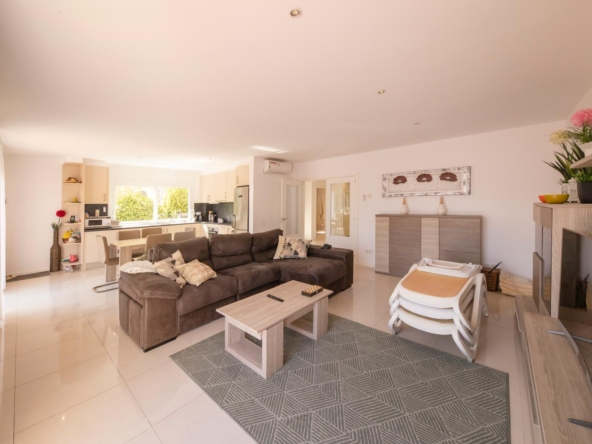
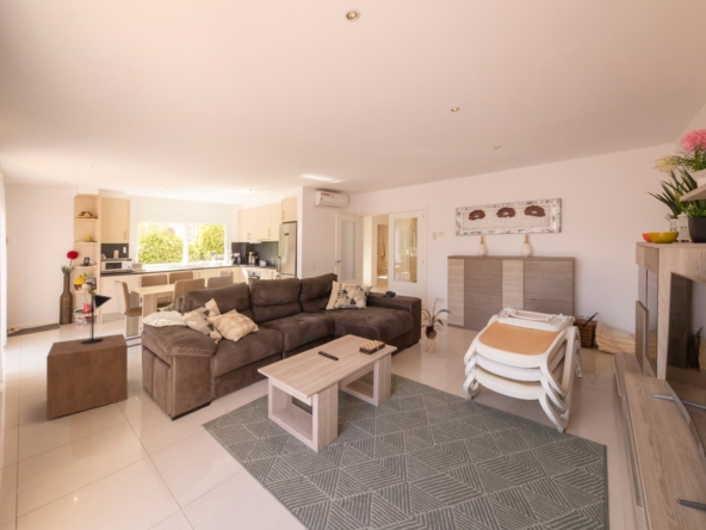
+ table lamp (92, 314)
+ house plant (431, 325)
+ side table (89, 370)
